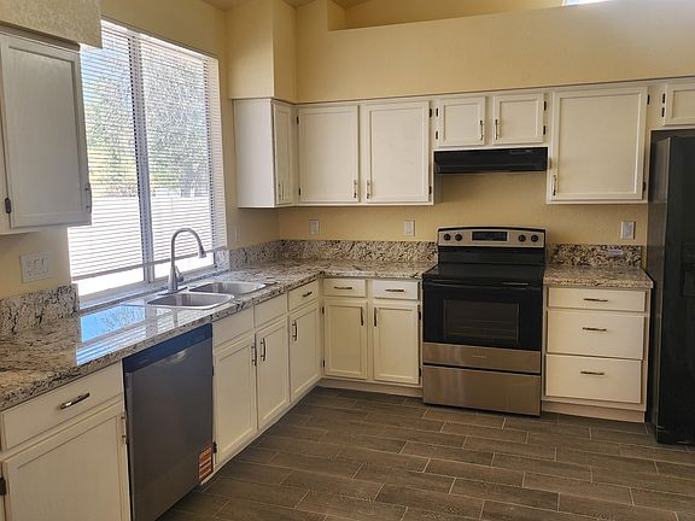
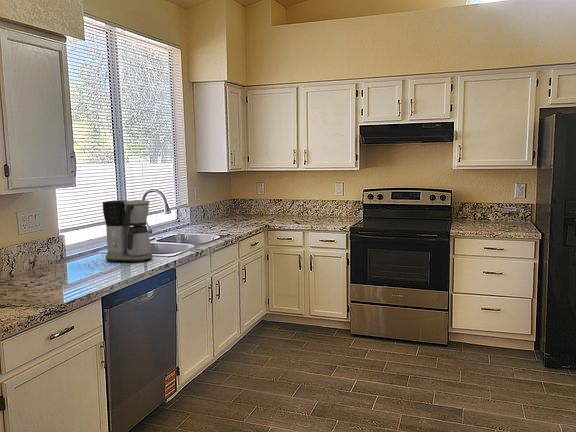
+ coffee maker (126, 230)
